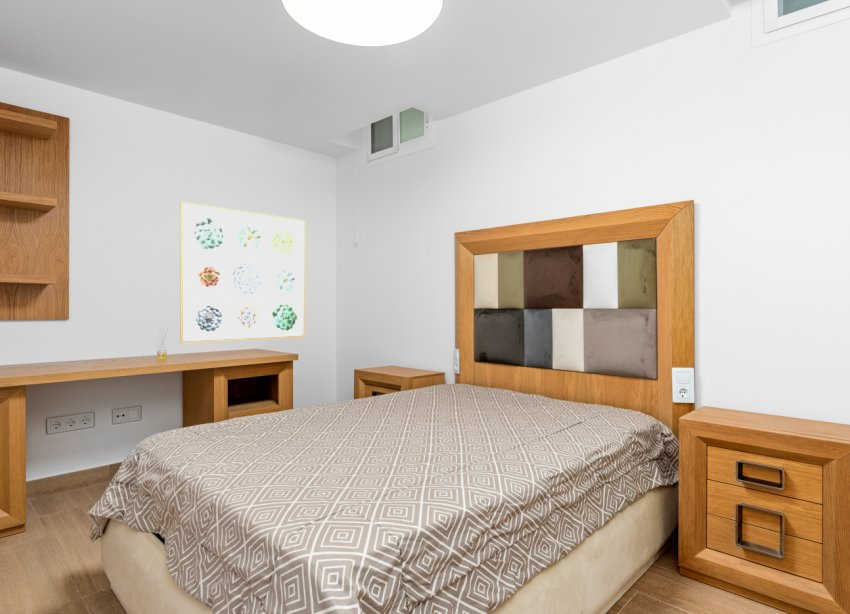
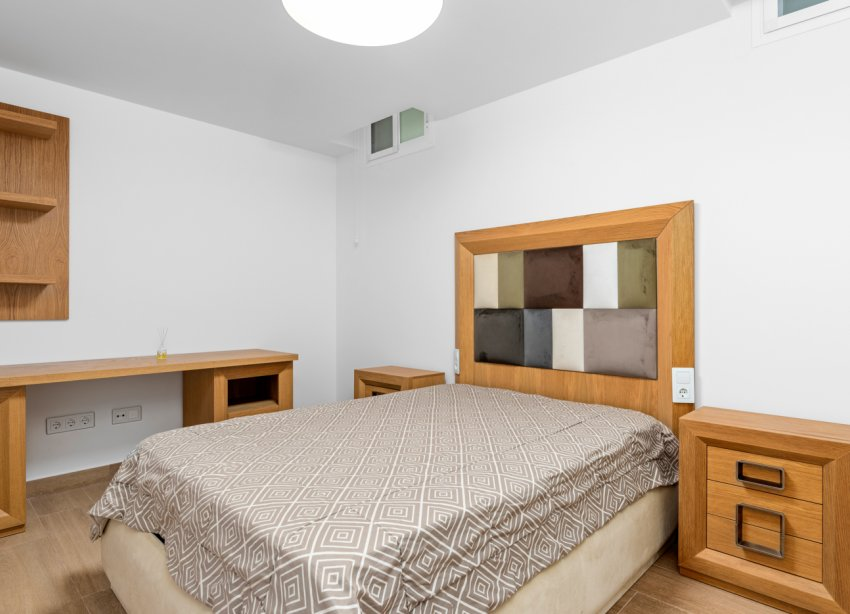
- wall art (248, 275)
